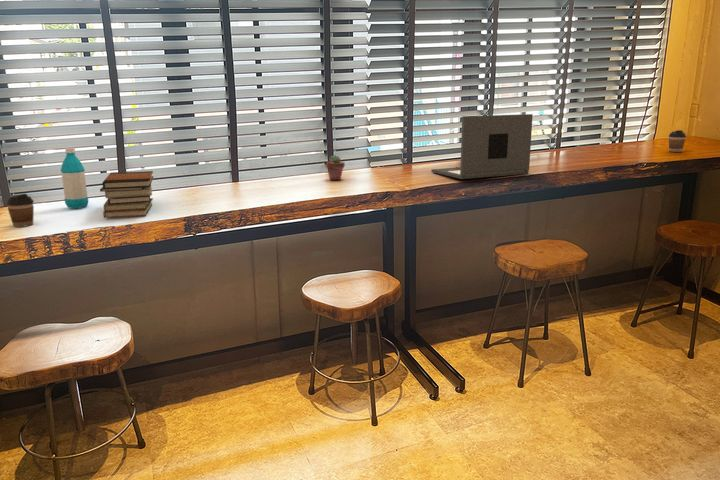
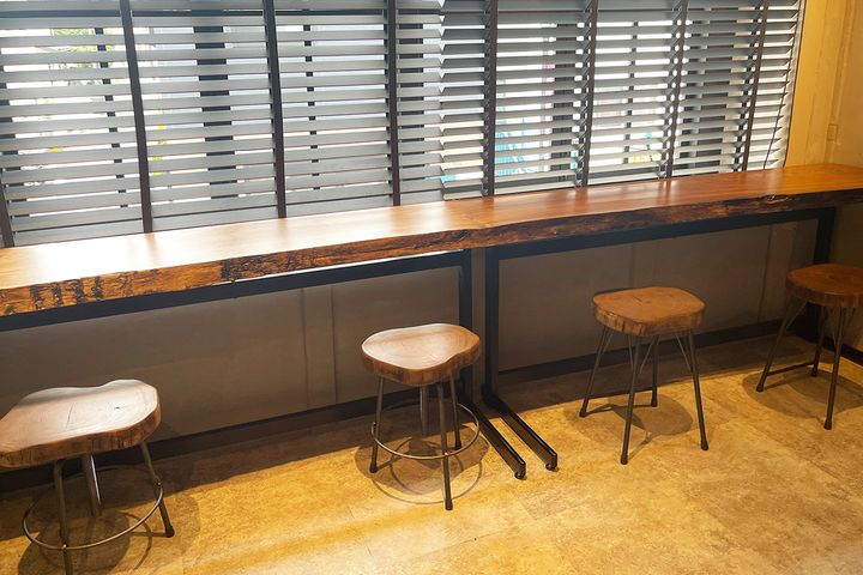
- water bottle (73, 177)
- potted succulent (335, 167)
- coffee cup (676, 140)
- coffee cup (21, 209)
- book stack (129, 193)
- laptop (480, 143)
